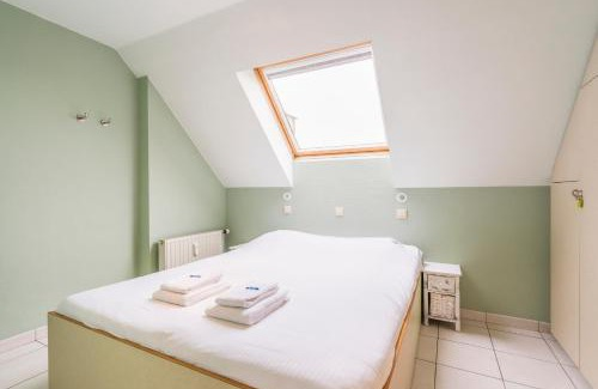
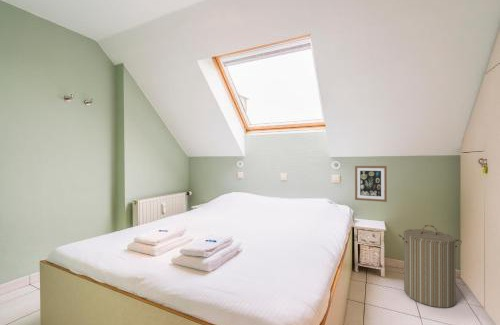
+ wall art (370, 183)
+ laundry hamper (428, 260)
